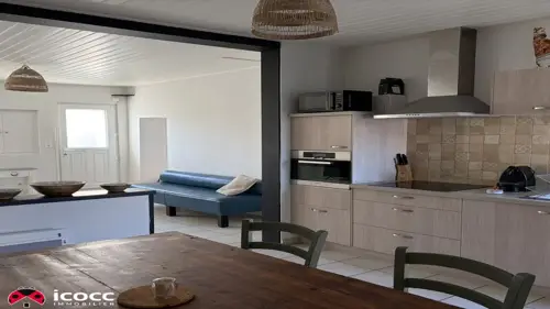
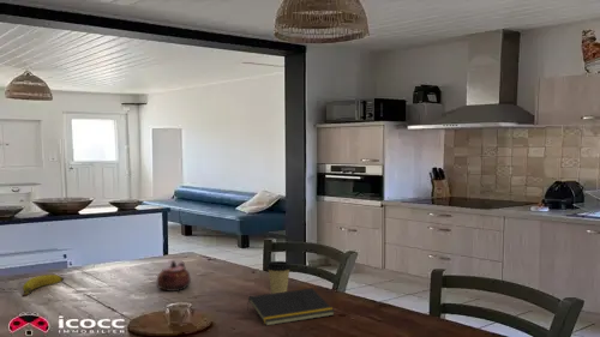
+ coffee cup (278, 278)
+ notepad (290, 305)
+ banana (38, 283)
+ teapot (174, 273)
